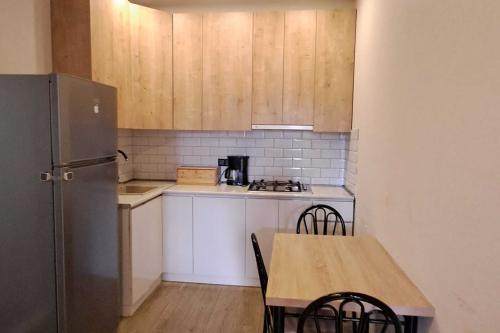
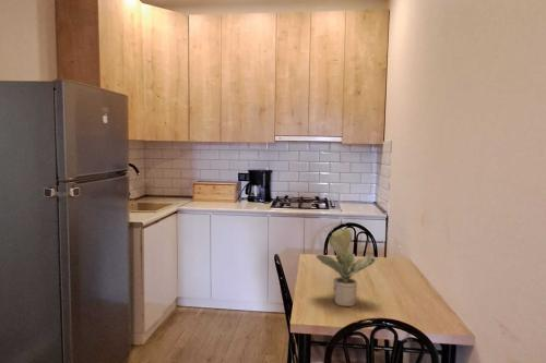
+ potted plant (345, 264)
